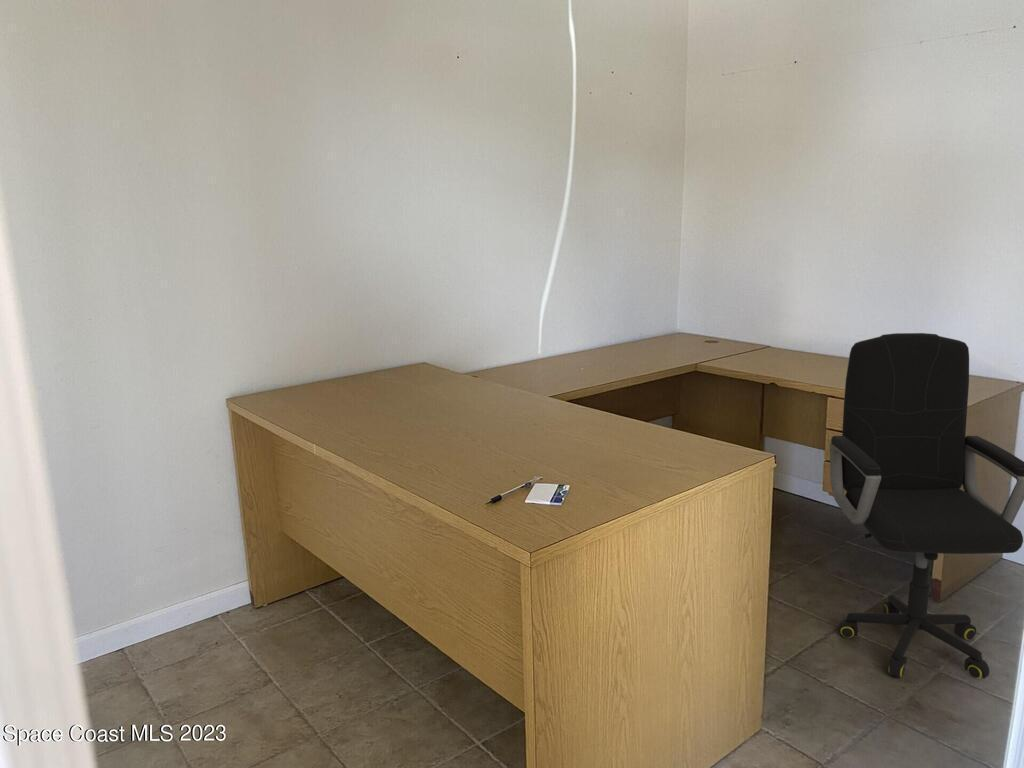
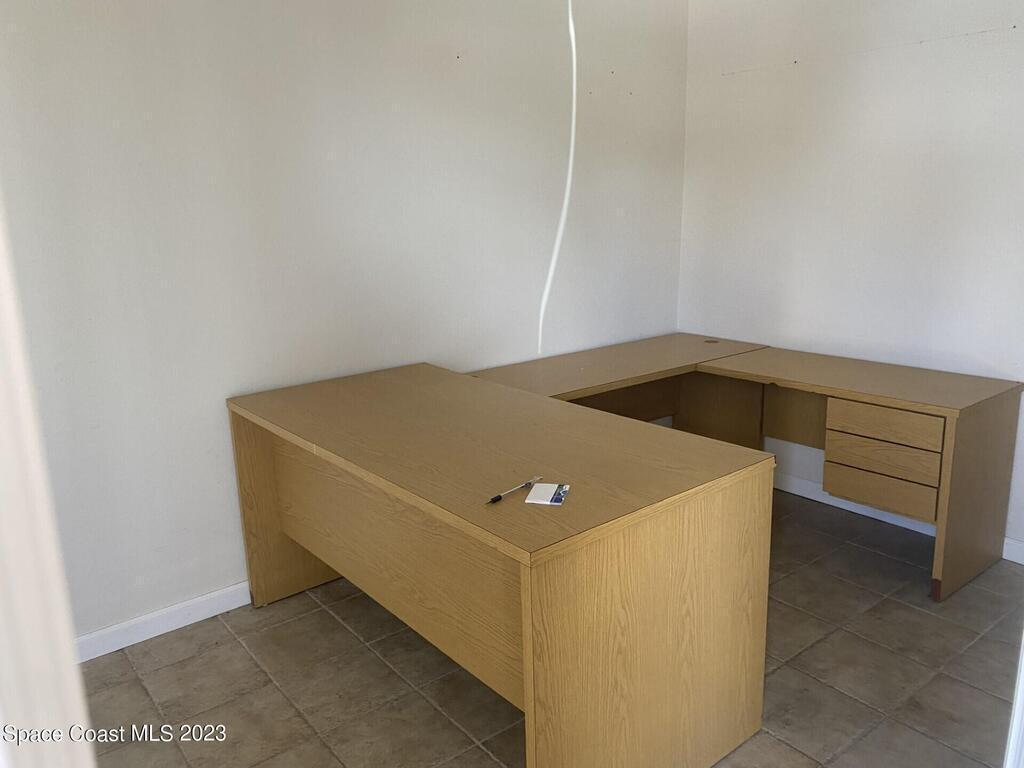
- office chair (921, 497)
